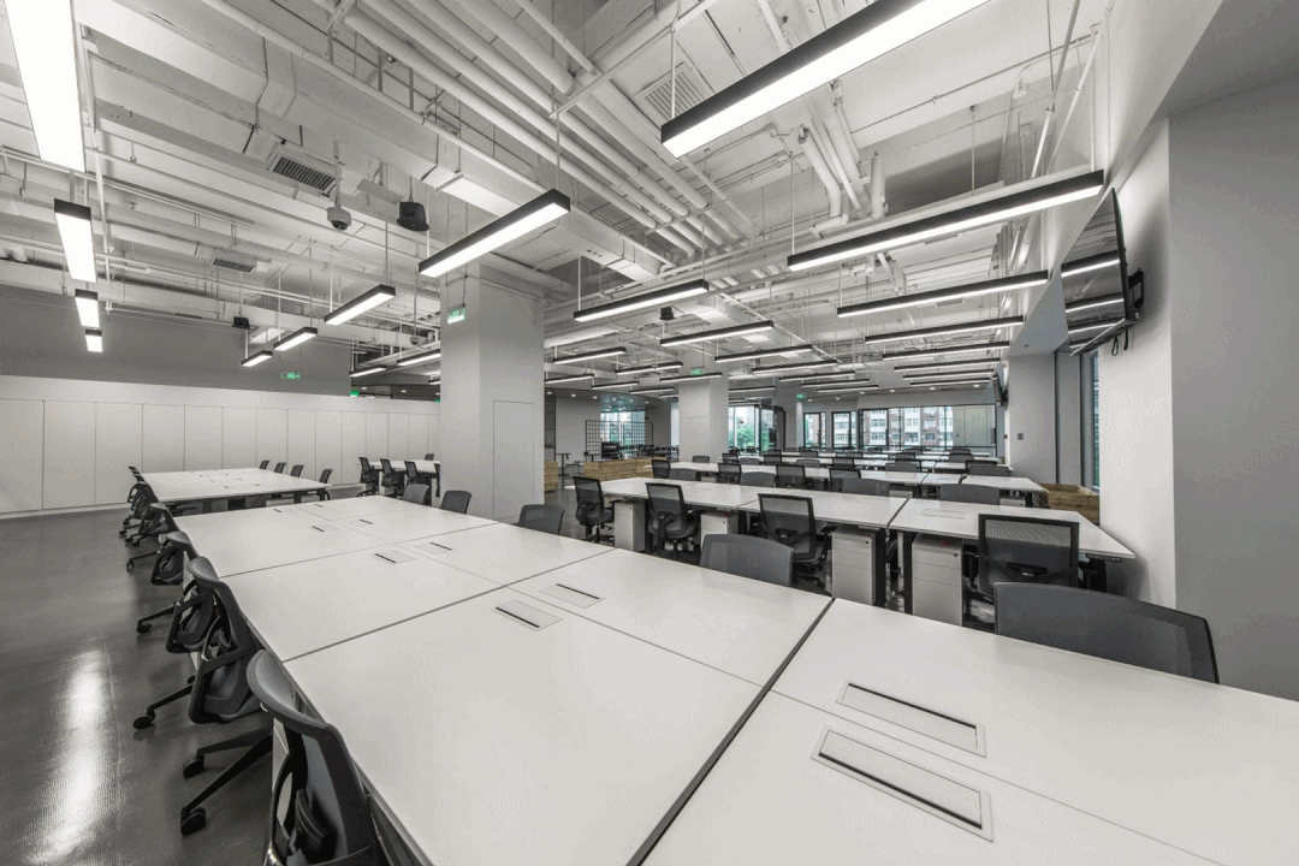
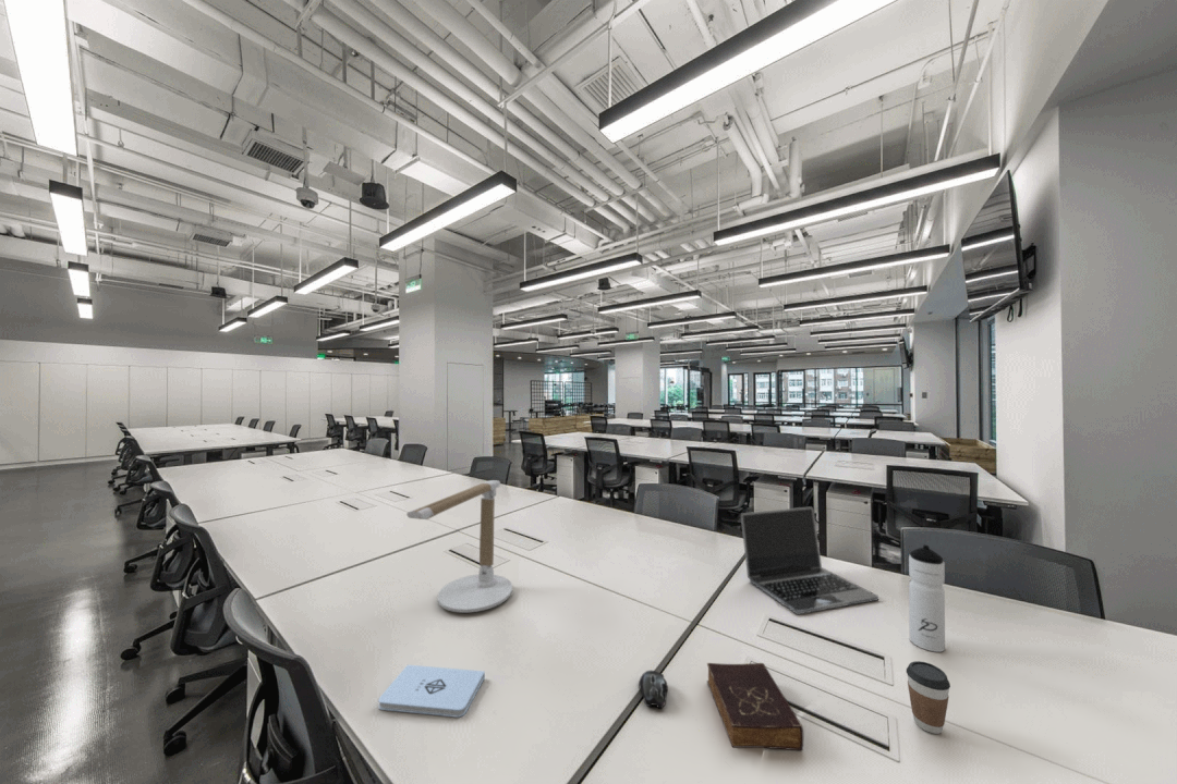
+ book (750, 701)
+ computer mouse (653, 684)
+ notepad (433, 688)
+ desk lamp (480, 550)
+ water bottle (926, 593)
+ coffee cup (927, 697)
+ laptop (805, 553)
